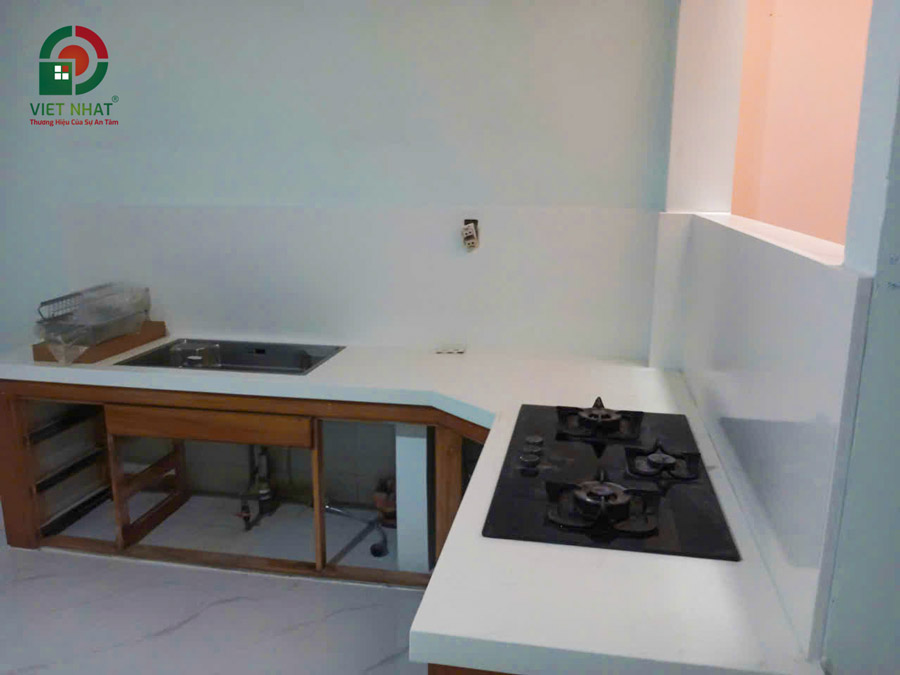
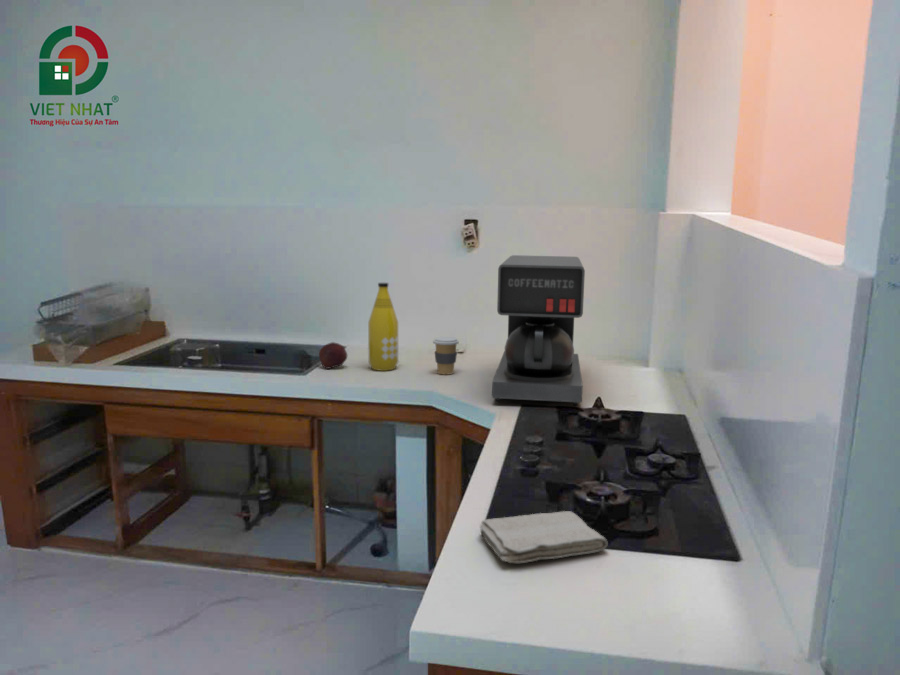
+ bottle (383, 325)
+ coffee maker (540, 324)
+ washcloth (540, 534)
+ apple (333, 355)
+ coffee cup (445, 355)
